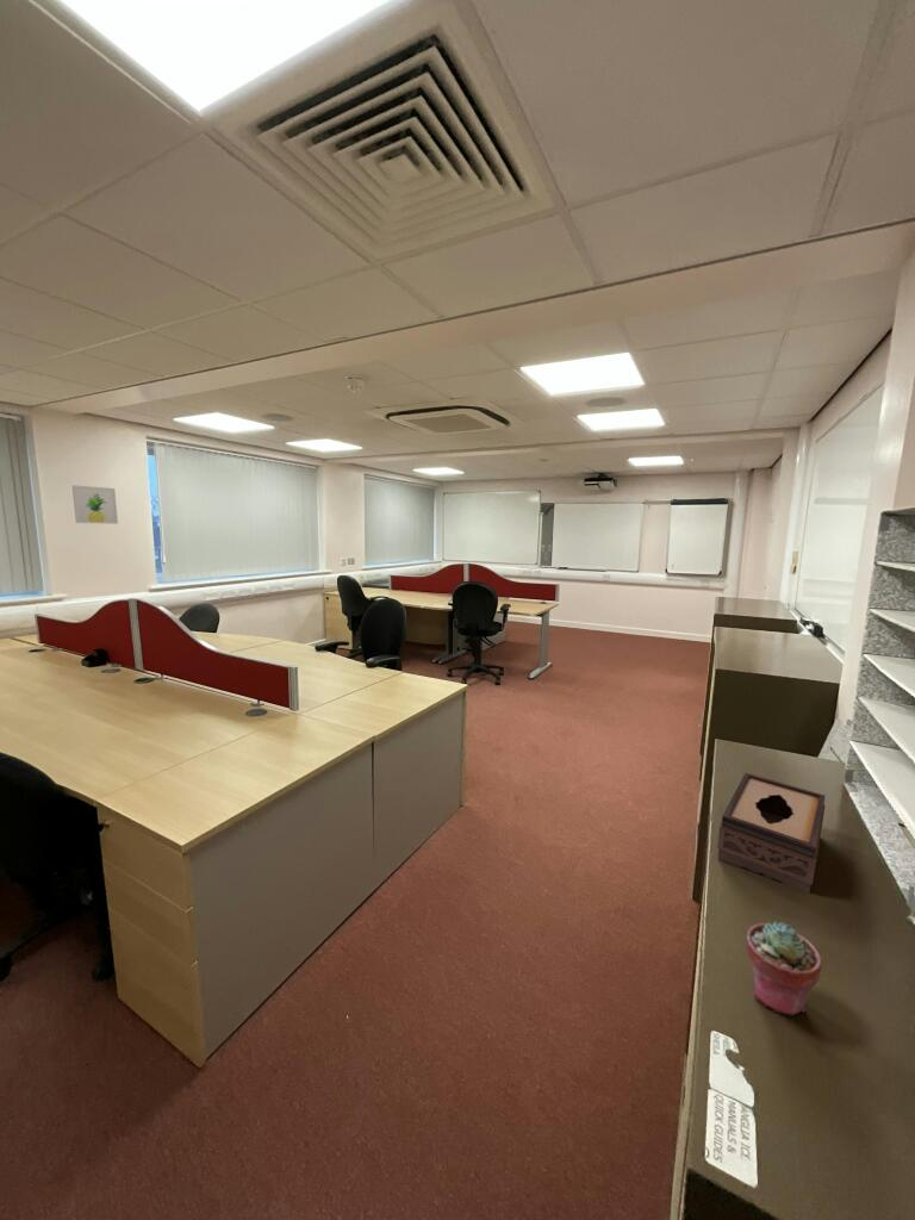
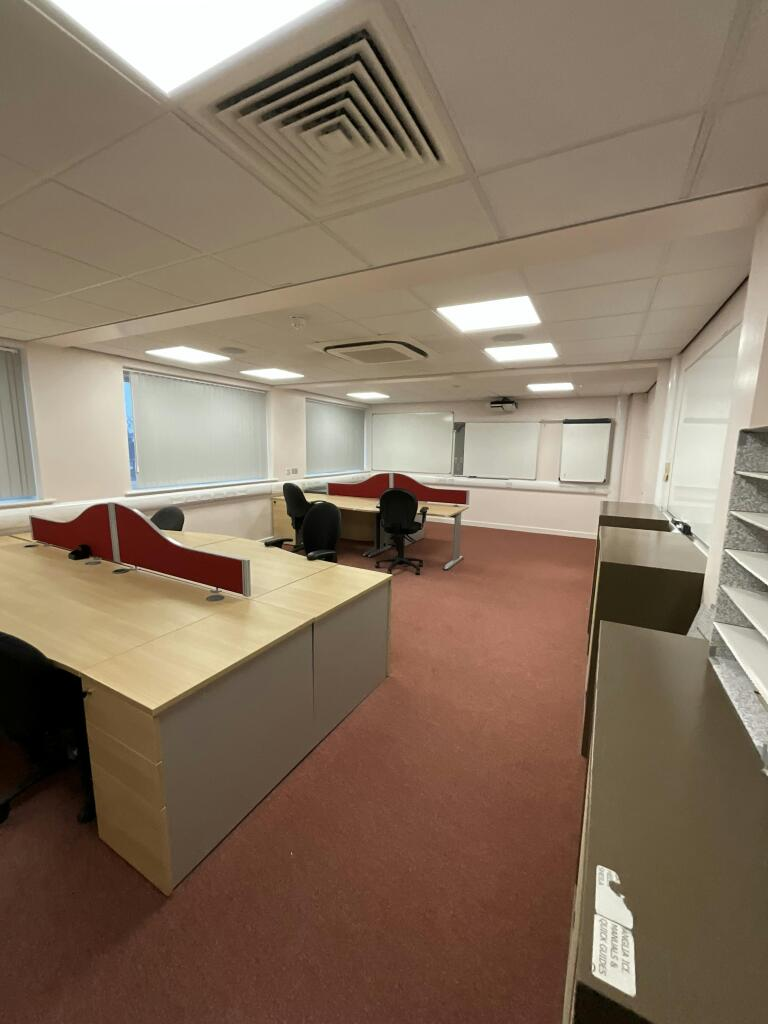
- tissue box (773, 826)
- potted succulent (780, 961)
- wall art (95, 505)
